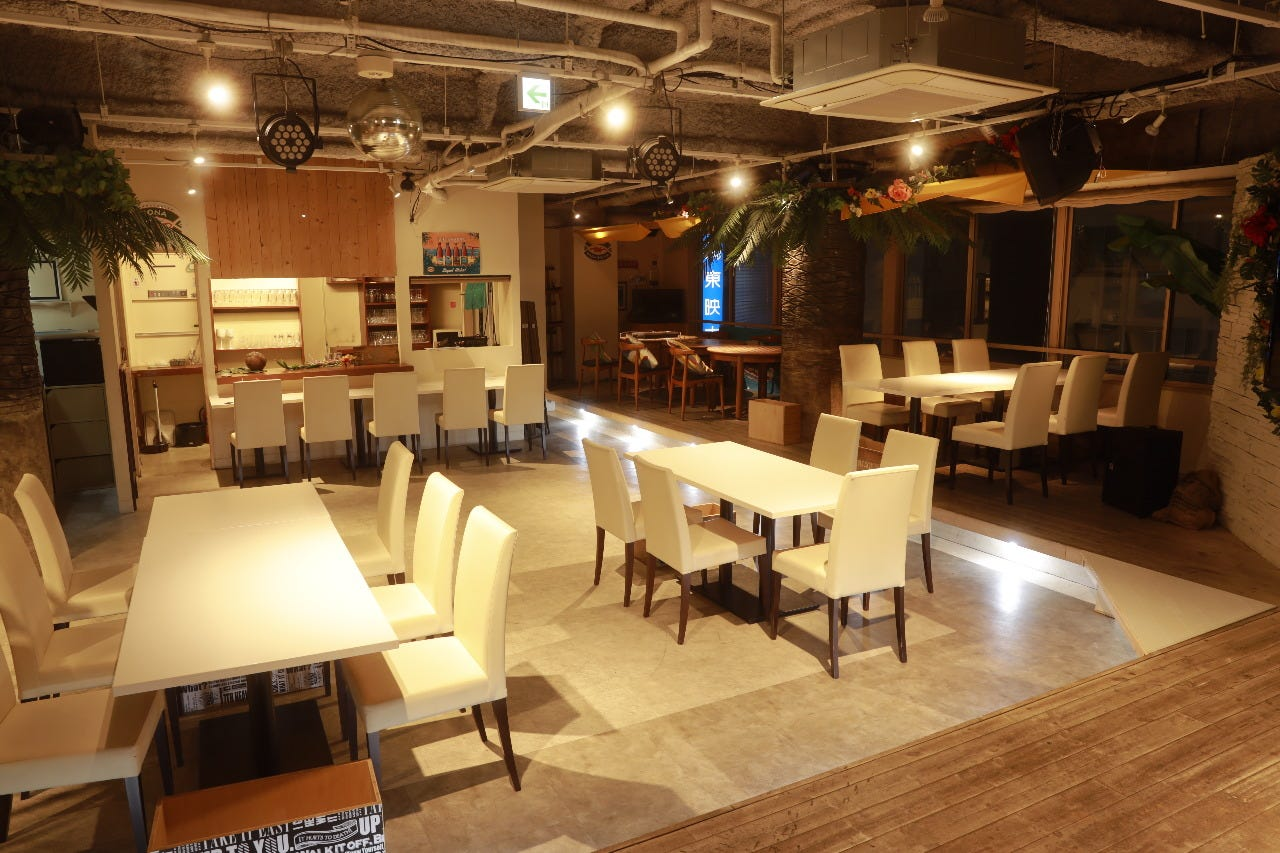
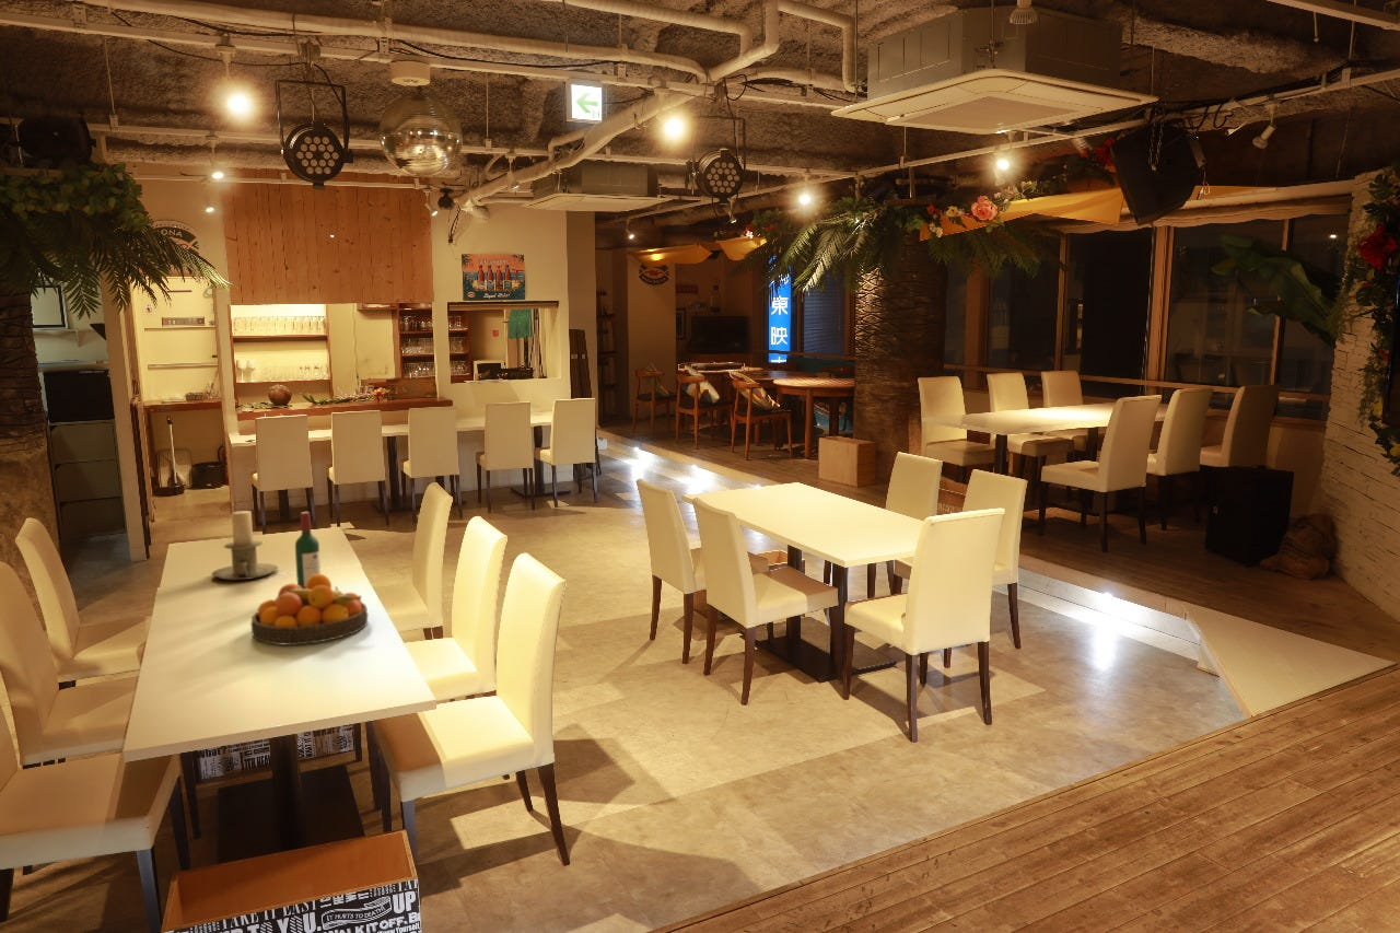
+ wine bottle (307, 552)
+ fruit bowl (310, 605)
+ candle holder (243, 543)
